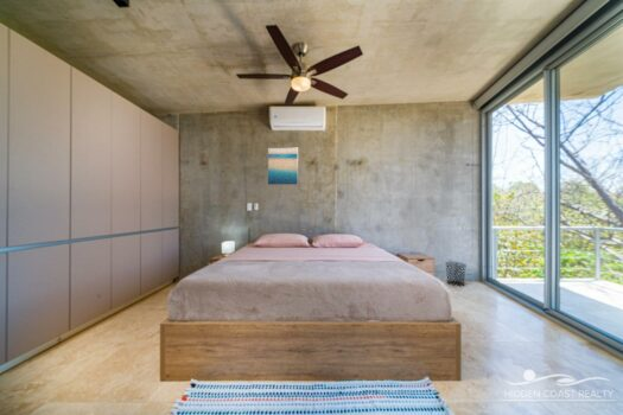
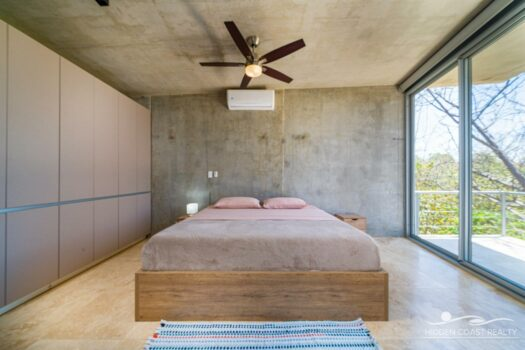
- waste bin (454, 273)
- wall art (282, 166)
